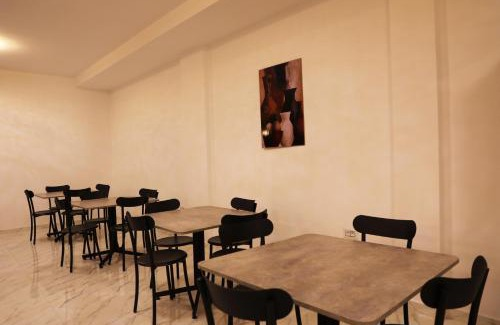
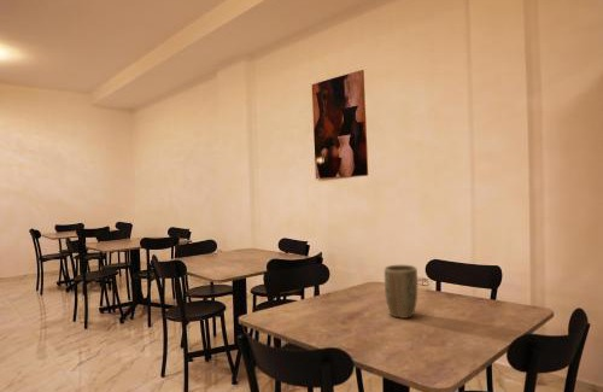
+ plant pot (400, 291)
